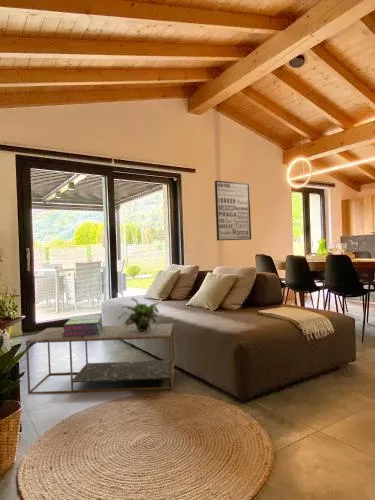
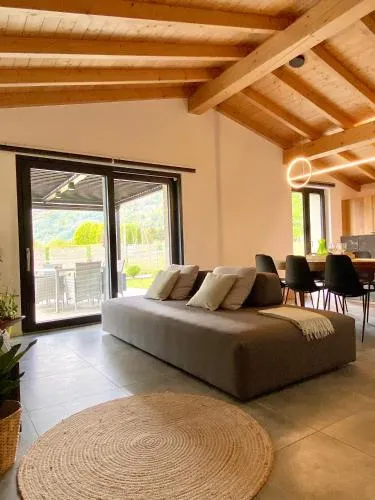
- wall art (233, 211)
- coffee table (108, 362)
- potted plant (141, 314)
- stack of books (84, 324)
